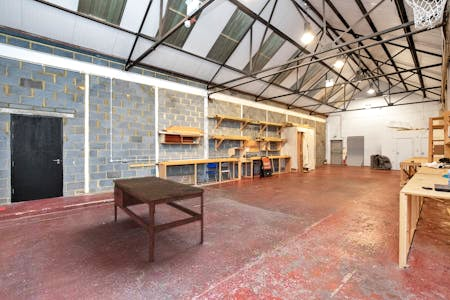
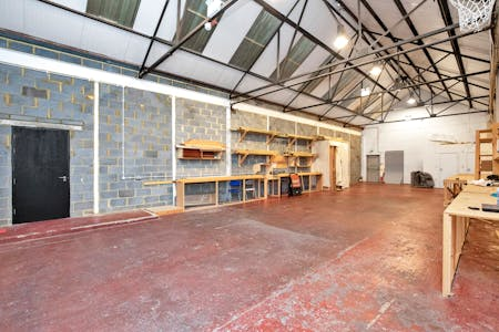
- work table (150, 207)
